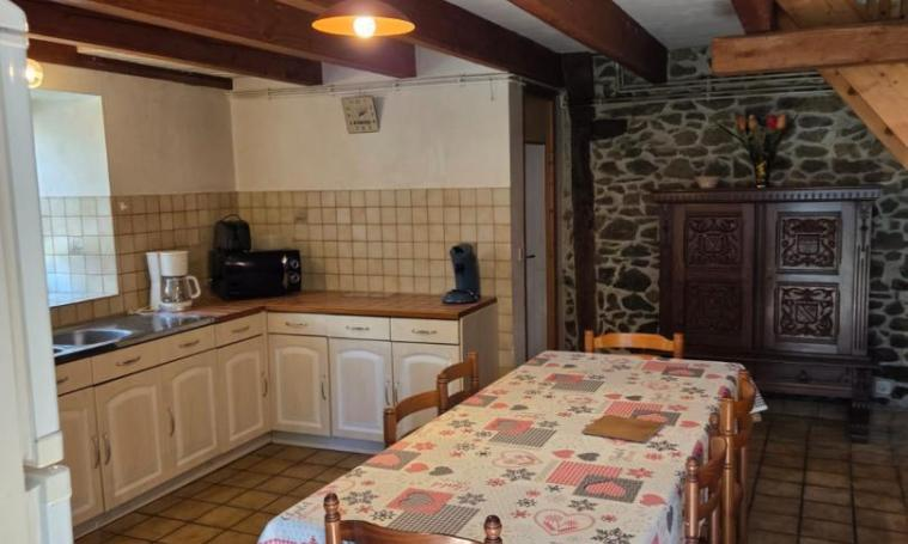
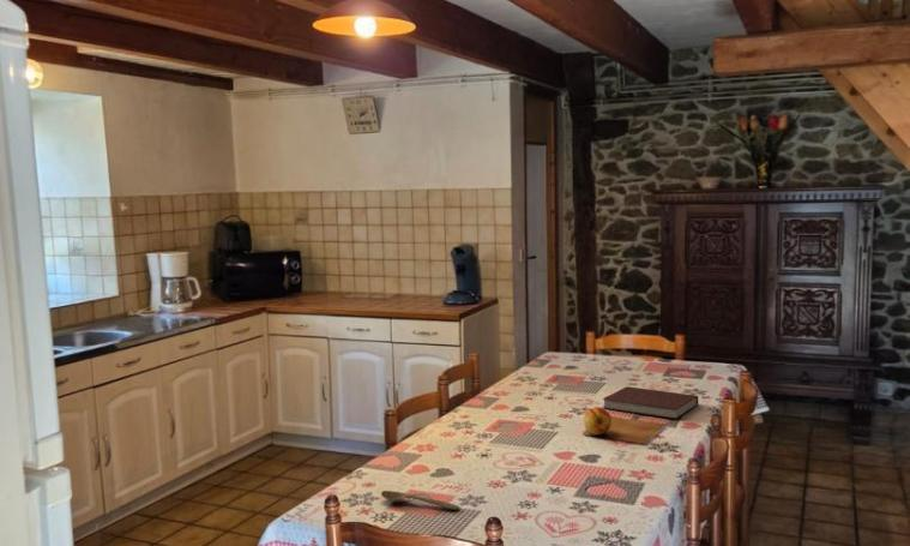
+ spoon (420, 499)
+ fruit (597, 420)
+ notebook (650, 401)
